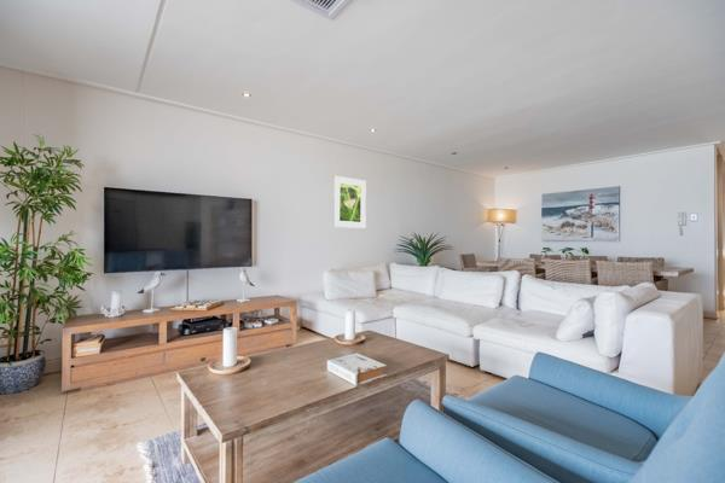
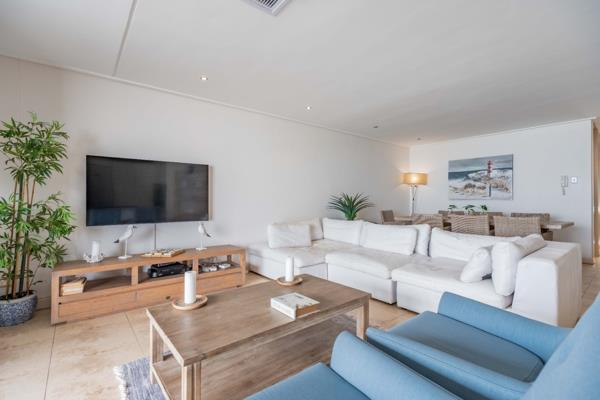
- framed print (349, 203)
